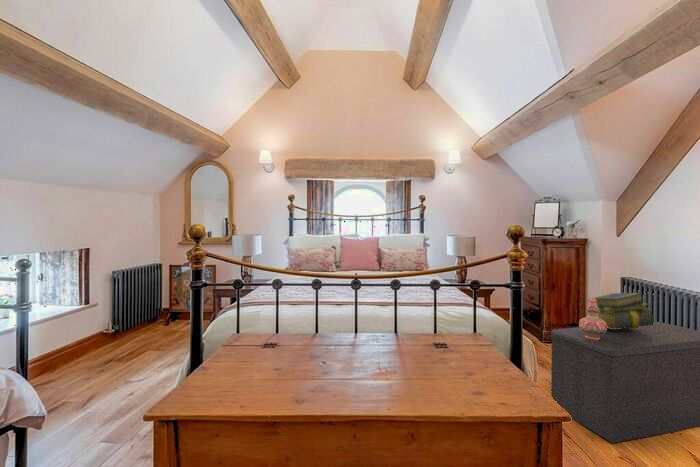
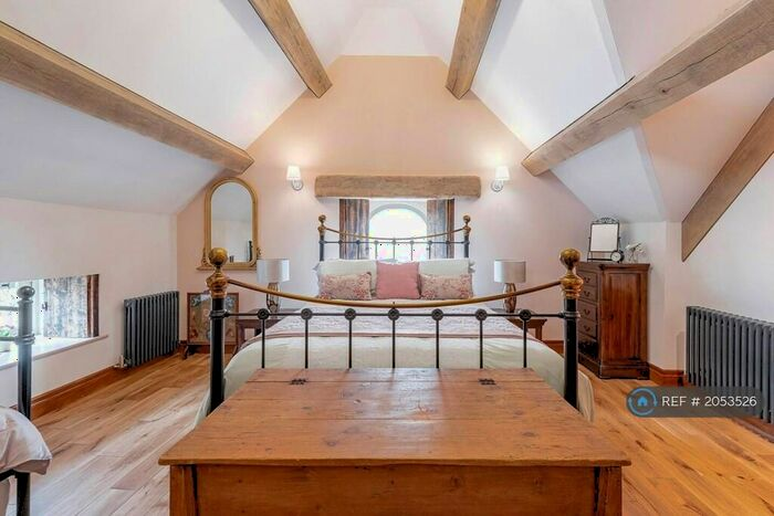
- decorative vase (592, 316)
- bench (636, 373)
- stack of books (620, 312)
